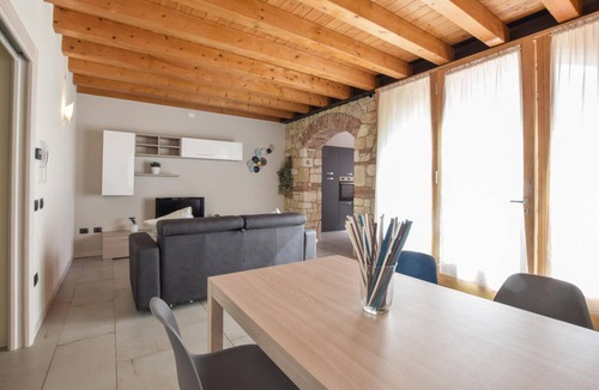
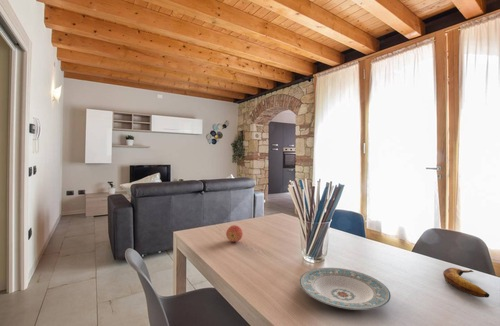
+ plate (342, 290)
+ apple (234, 233)
+ banana (465, 280)
